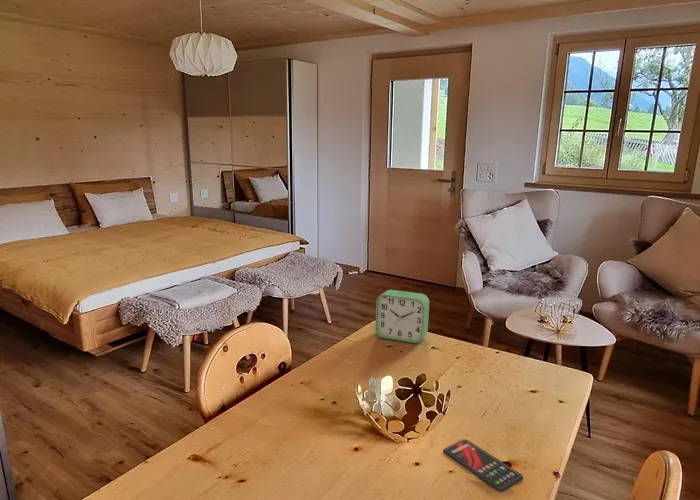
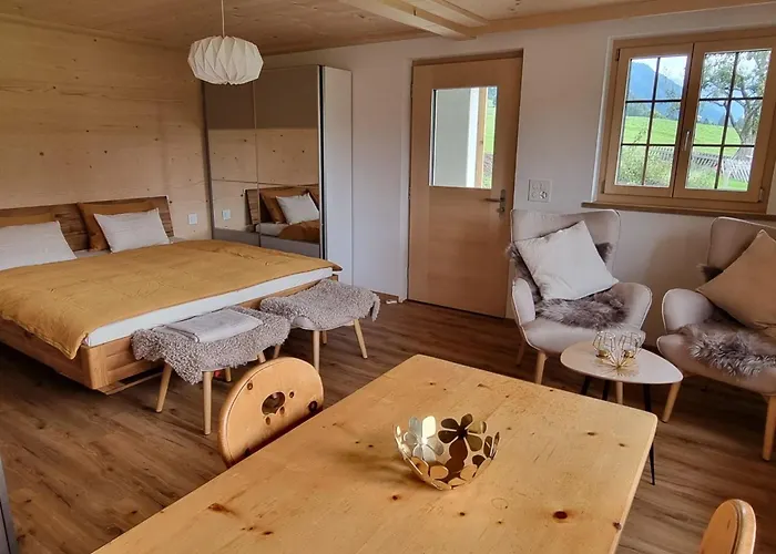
- alarm clock (402, 315)
- smartphone (481, 463)
